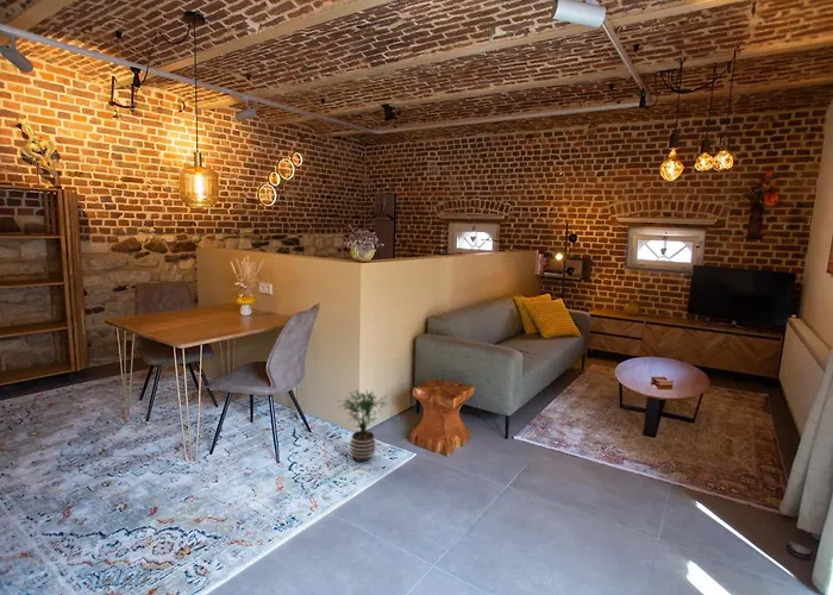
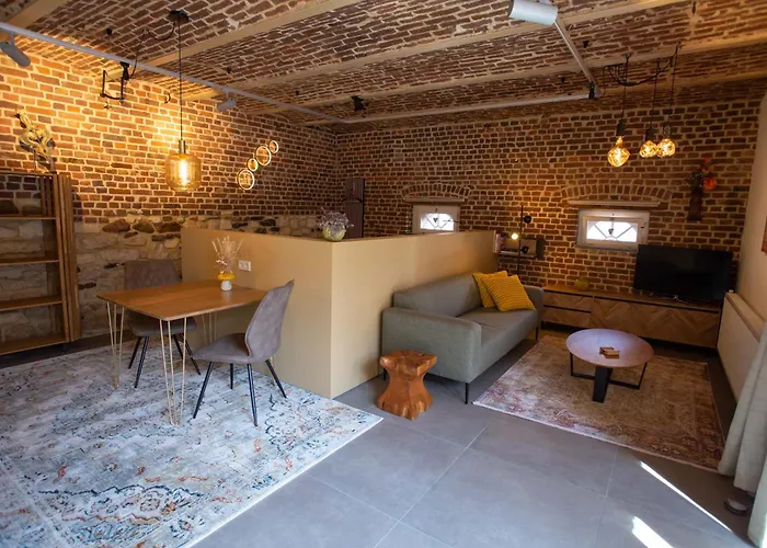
- potted plant (361, 424)
